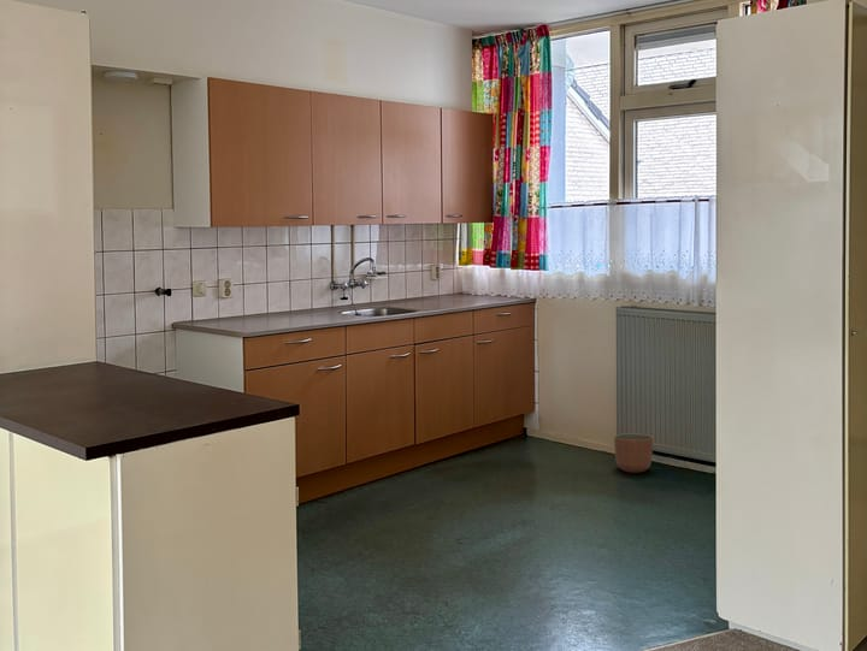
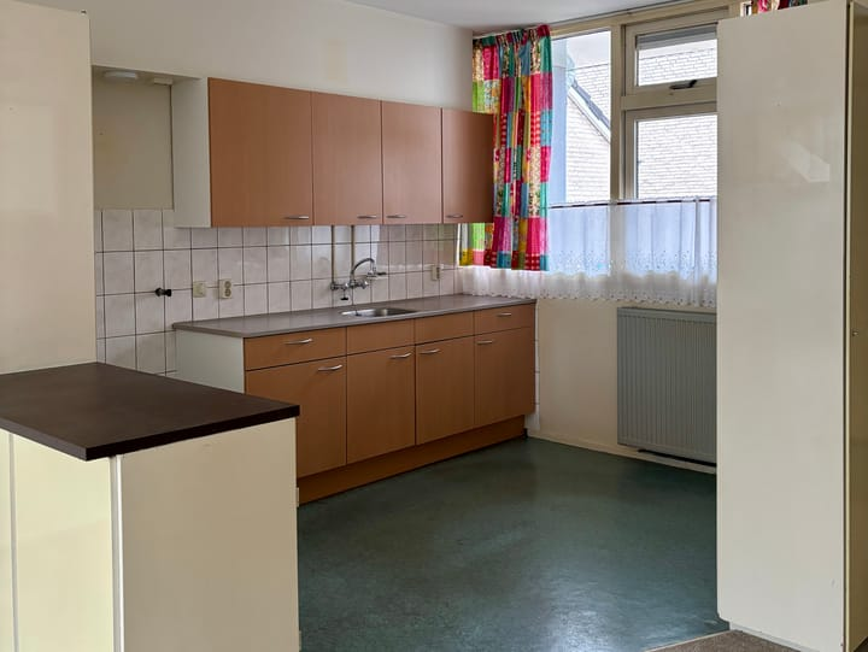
- planter (633, 452)
